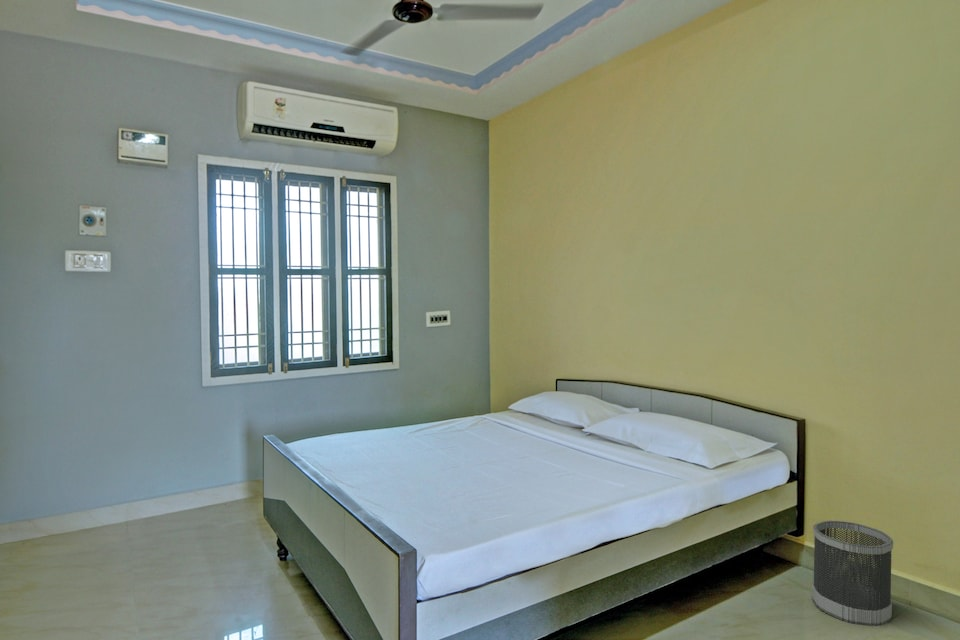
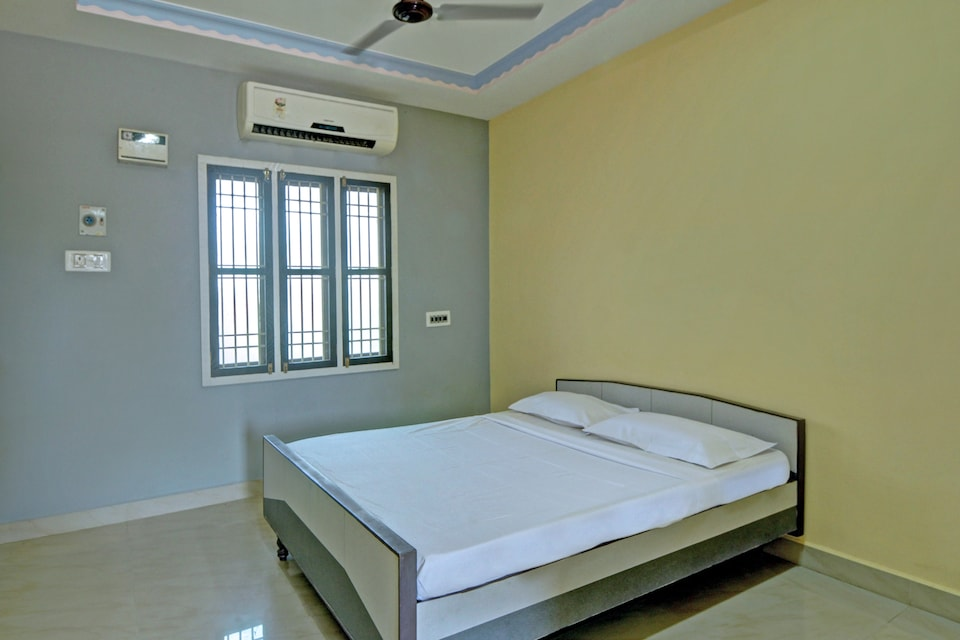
- wastebasket (851, 570)
